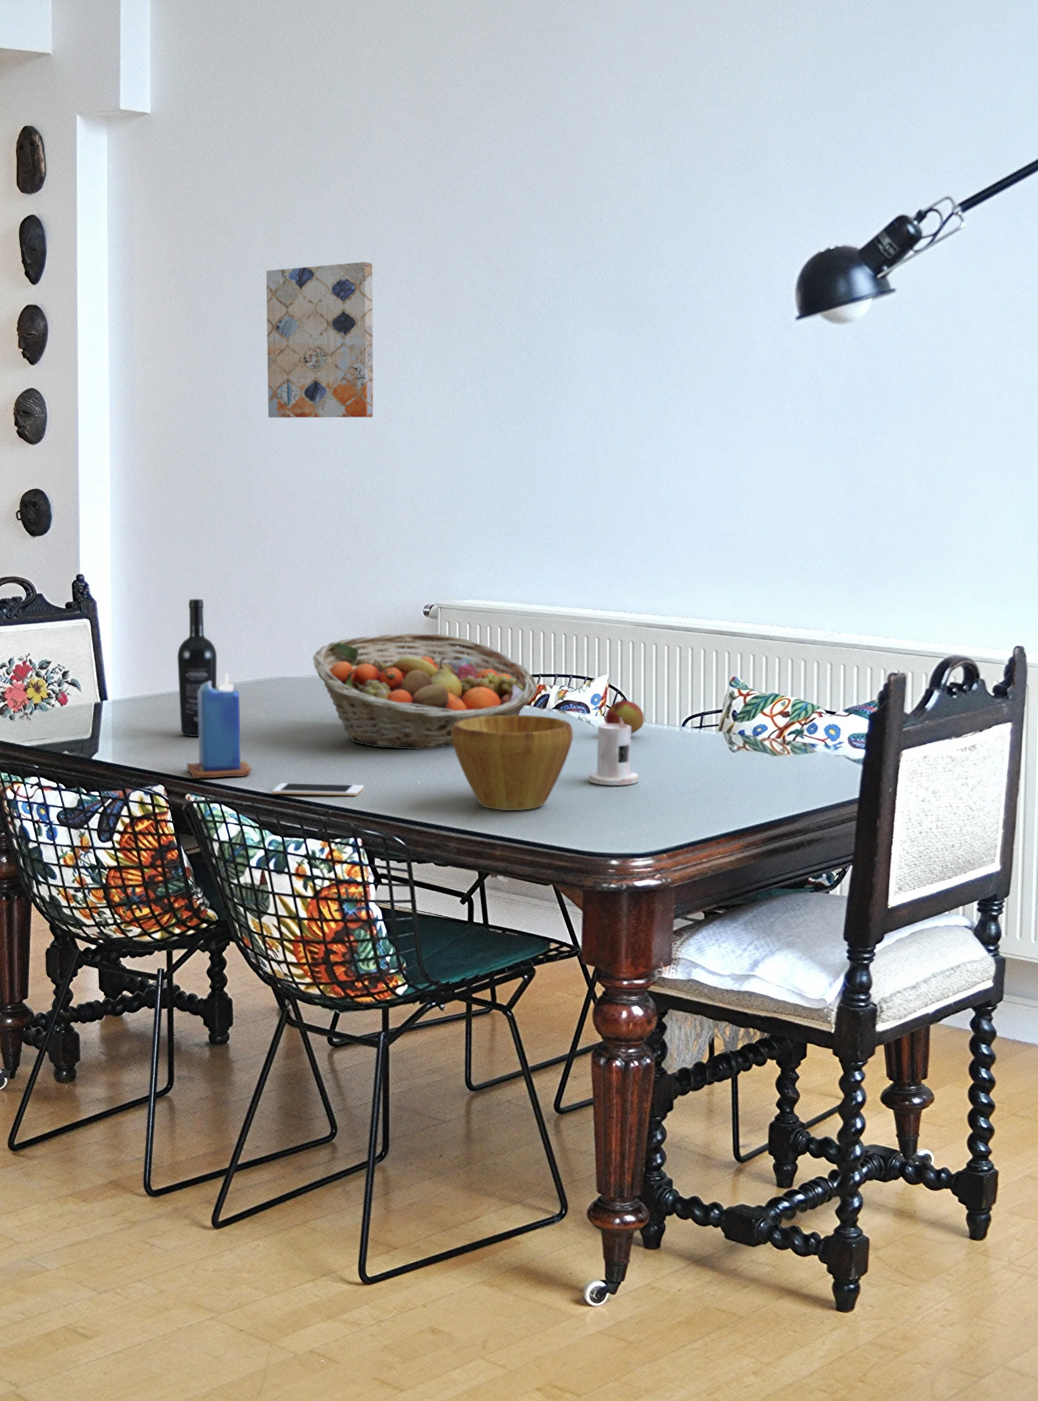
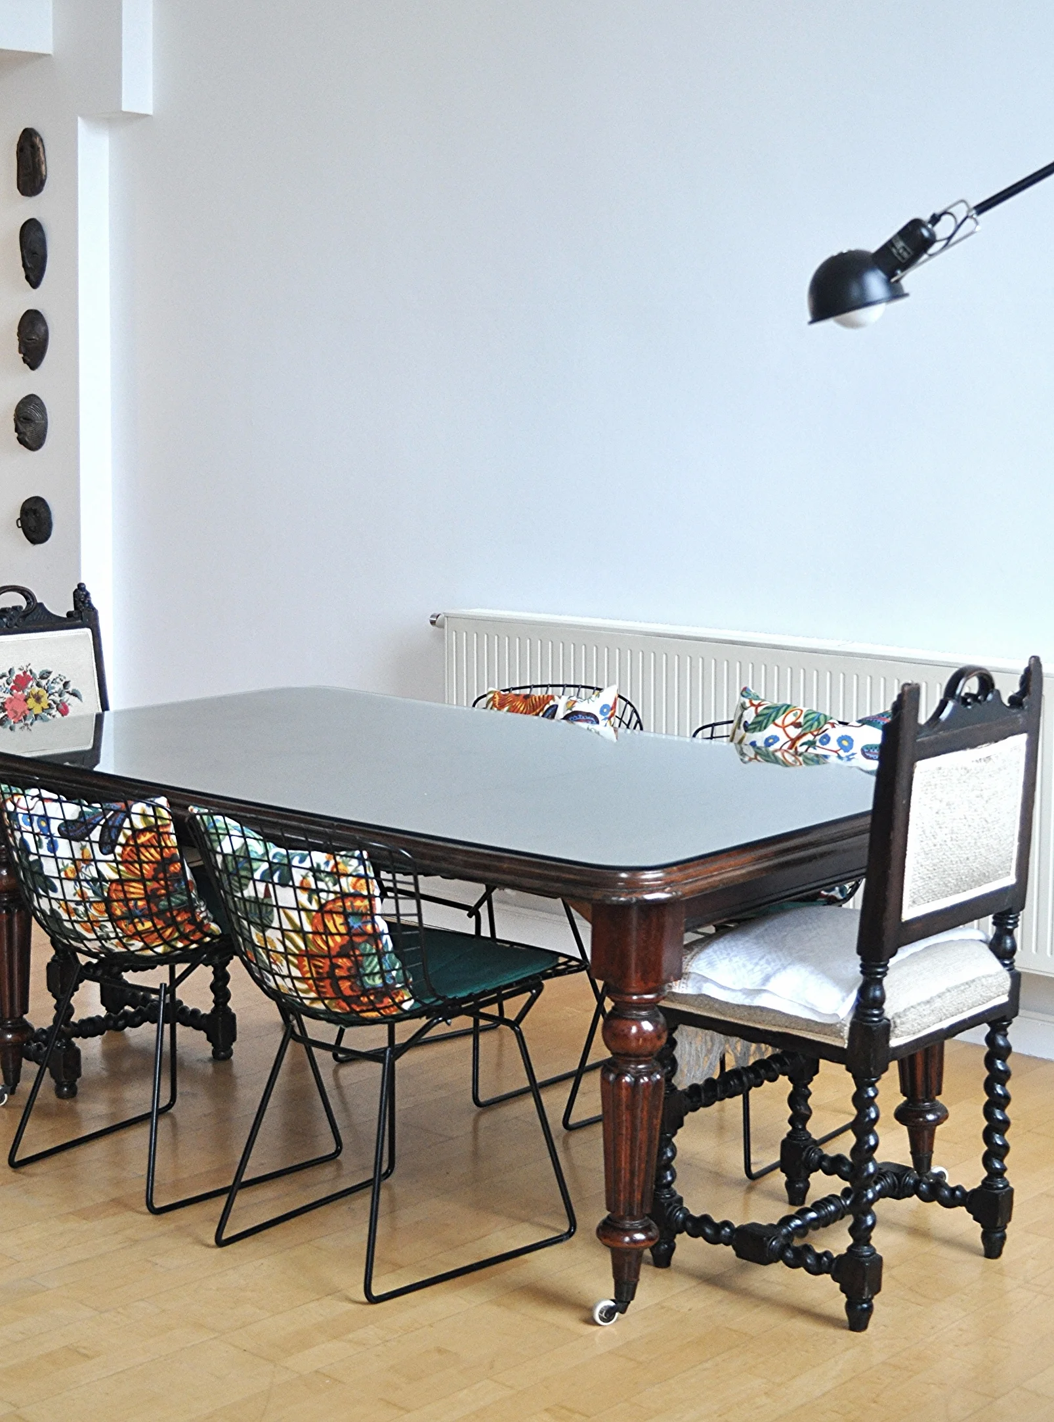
- cell phone (318, 789)
- wall art (318, 343)
- fruit basket (424, 690)
- candle (614, 750)
- apple (625, 718)
- wine bottle (197, 667)
- bowl (511, 764)
- candle (217, 723)
